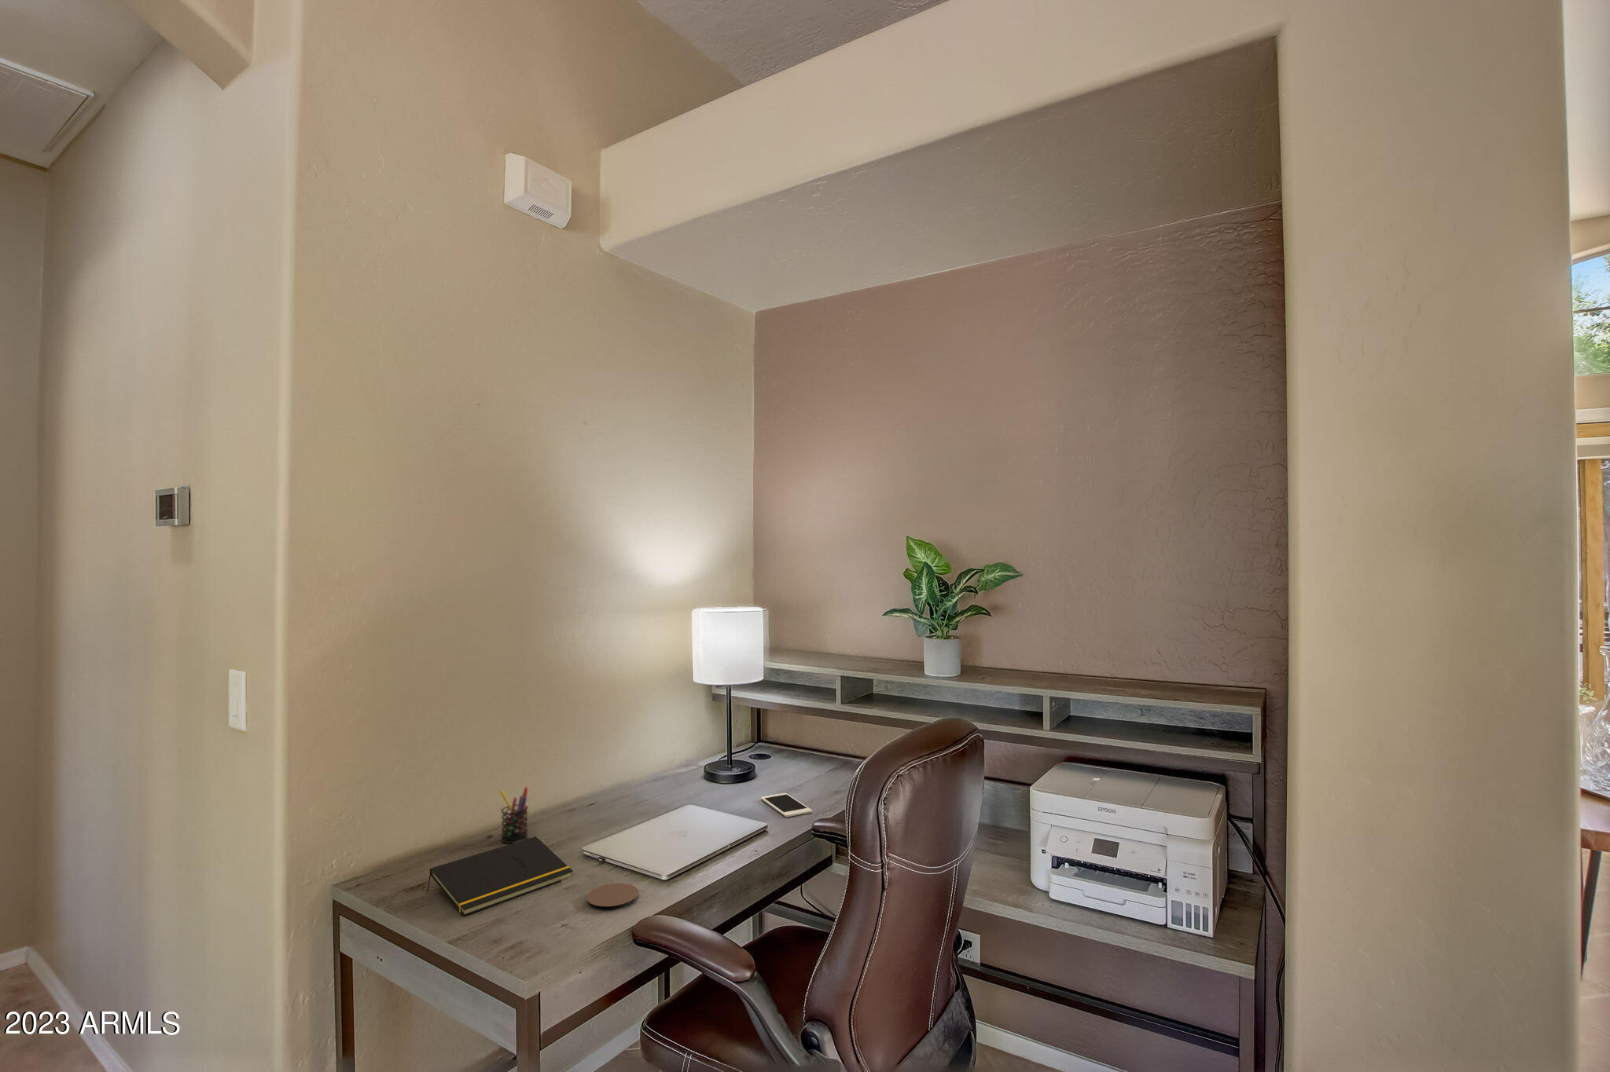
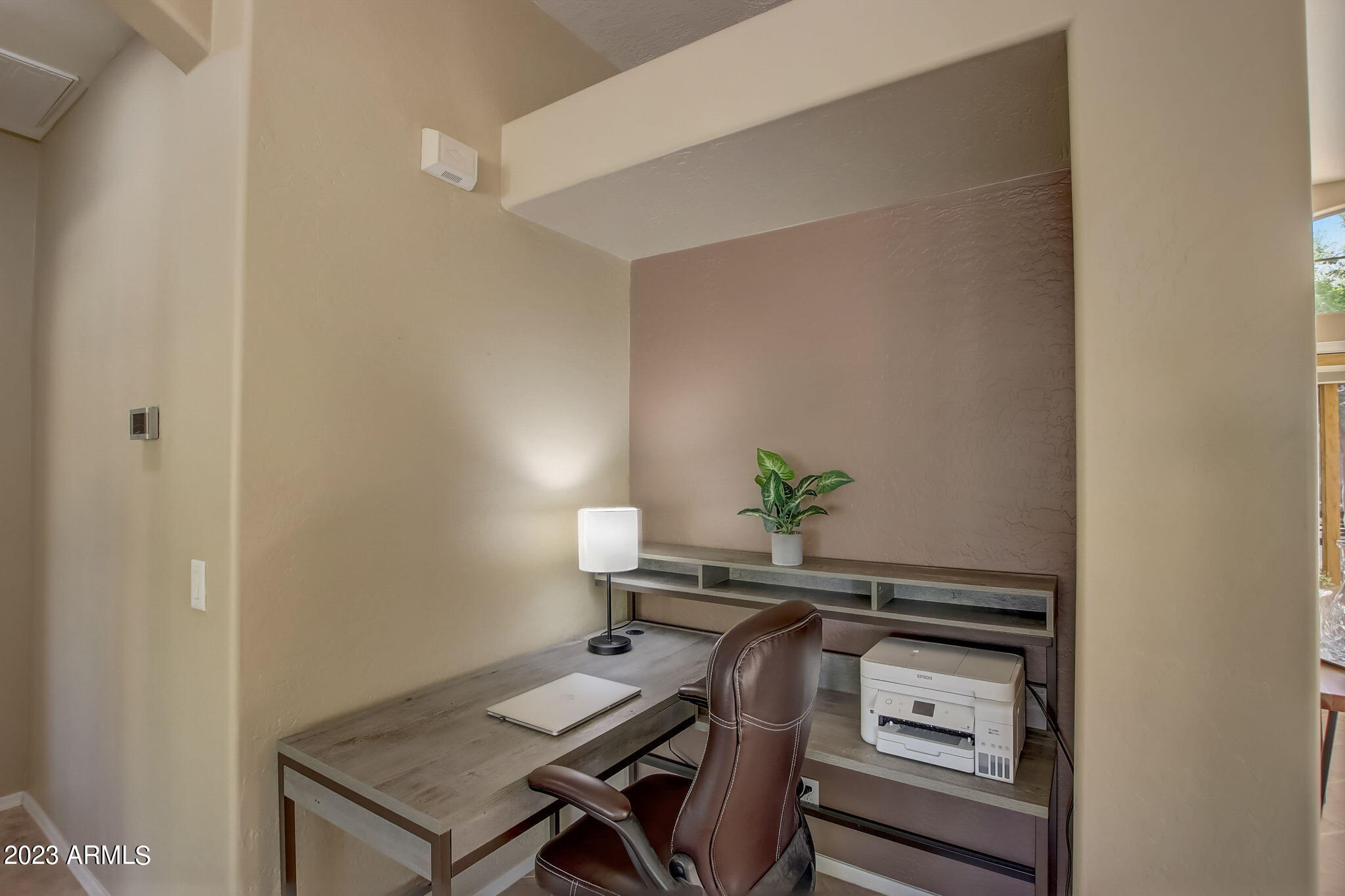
- pen holder (517, 811)
- notepad (503, 872)
- coaster (613, 897)
- cell phone (785, 804)
